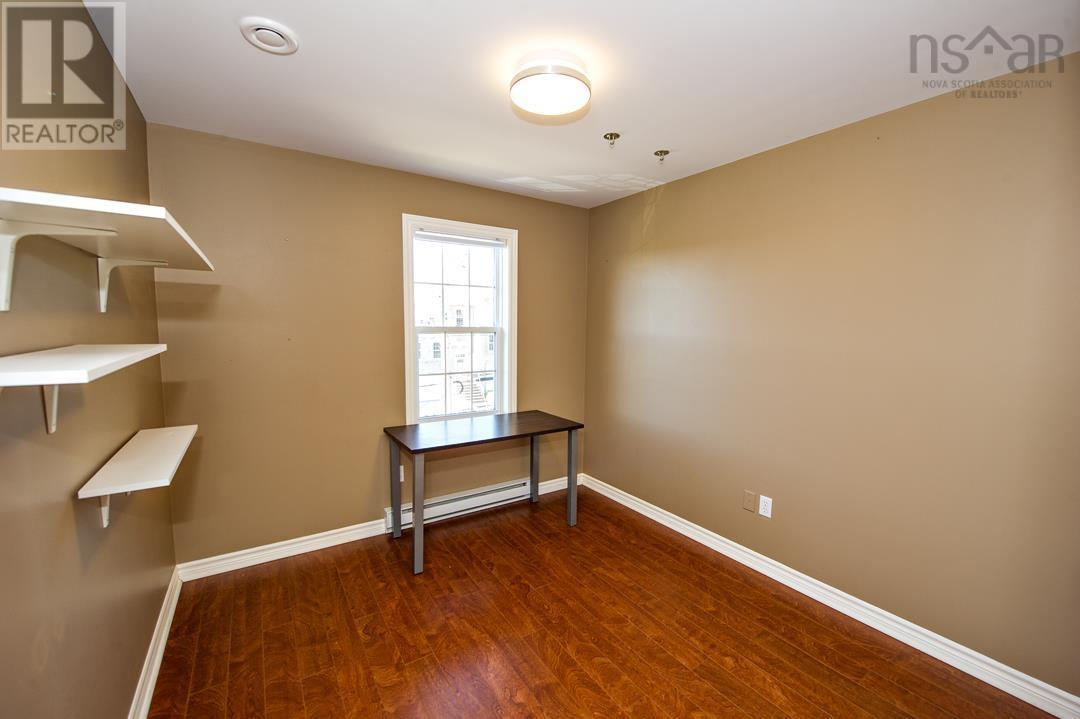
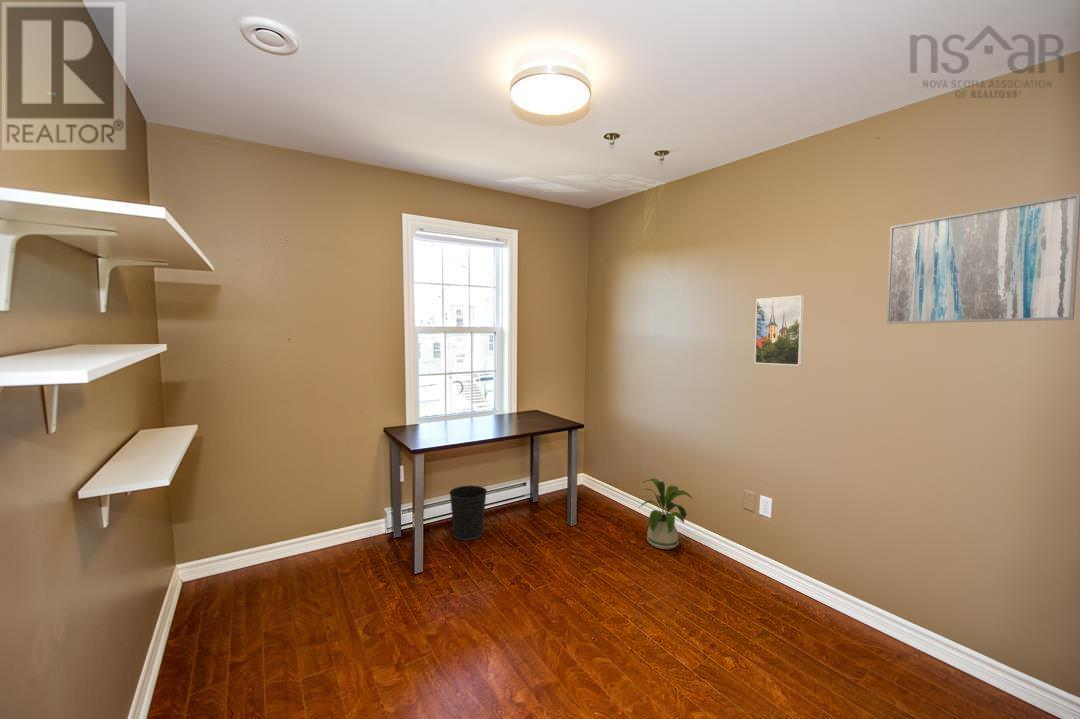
+ wall art (971, 267)
+ house plant (669, 508)
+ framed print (778, 330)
+ wastebasket (468, 512)
